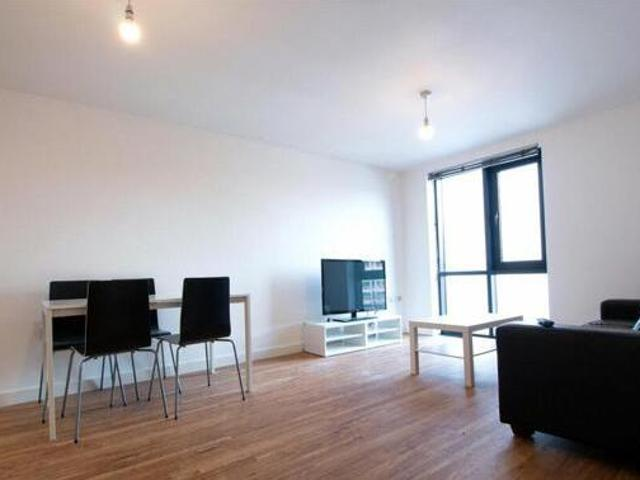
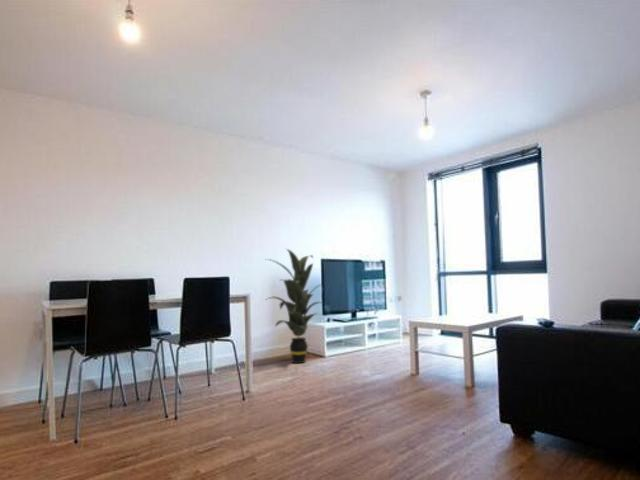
+ indoor plant (293, 304)
